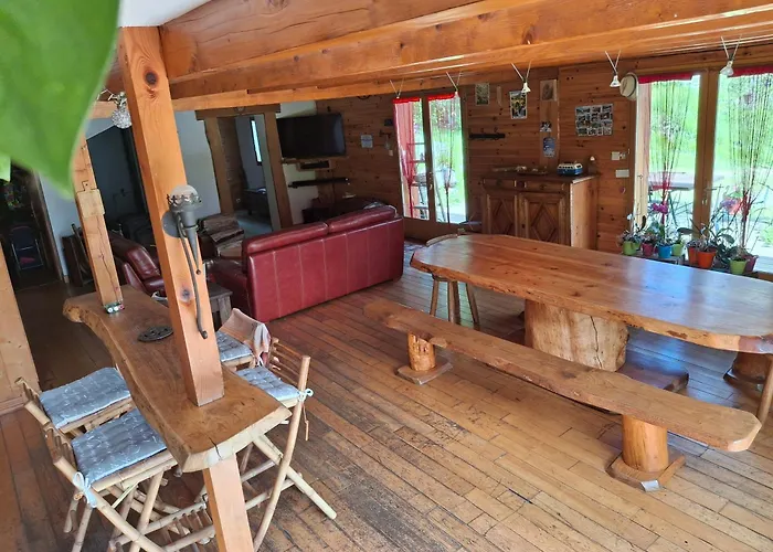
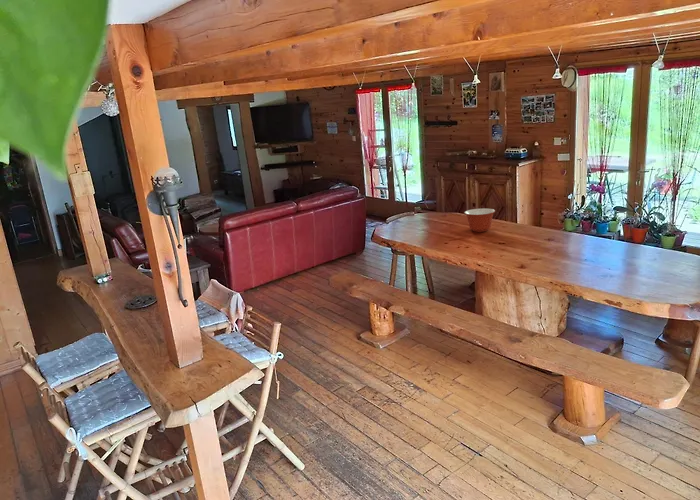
+ mixing bowl (480, 220)
